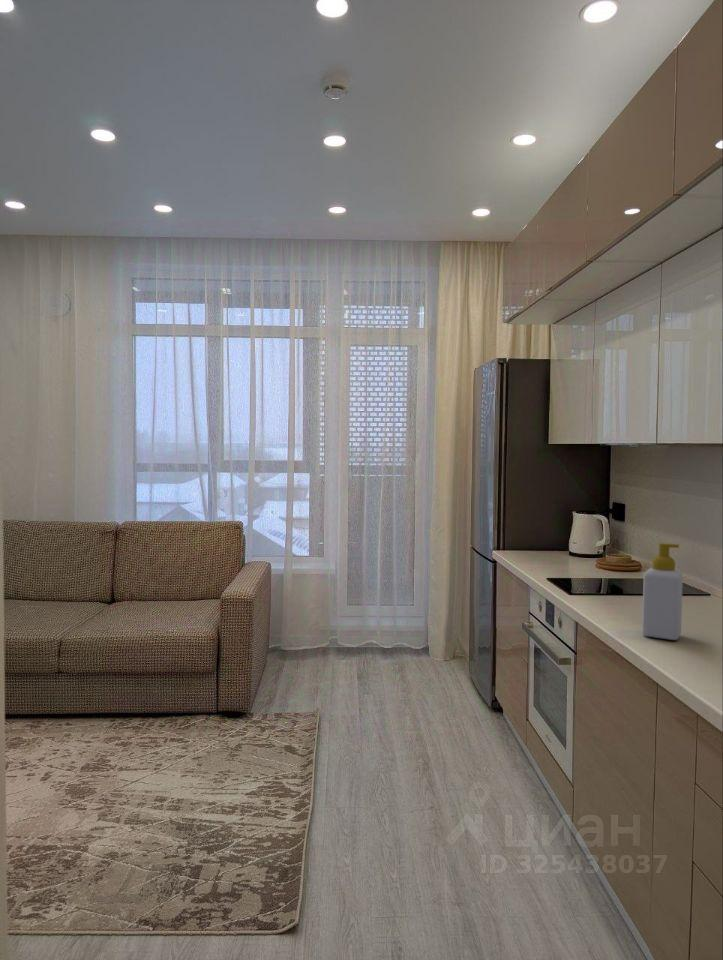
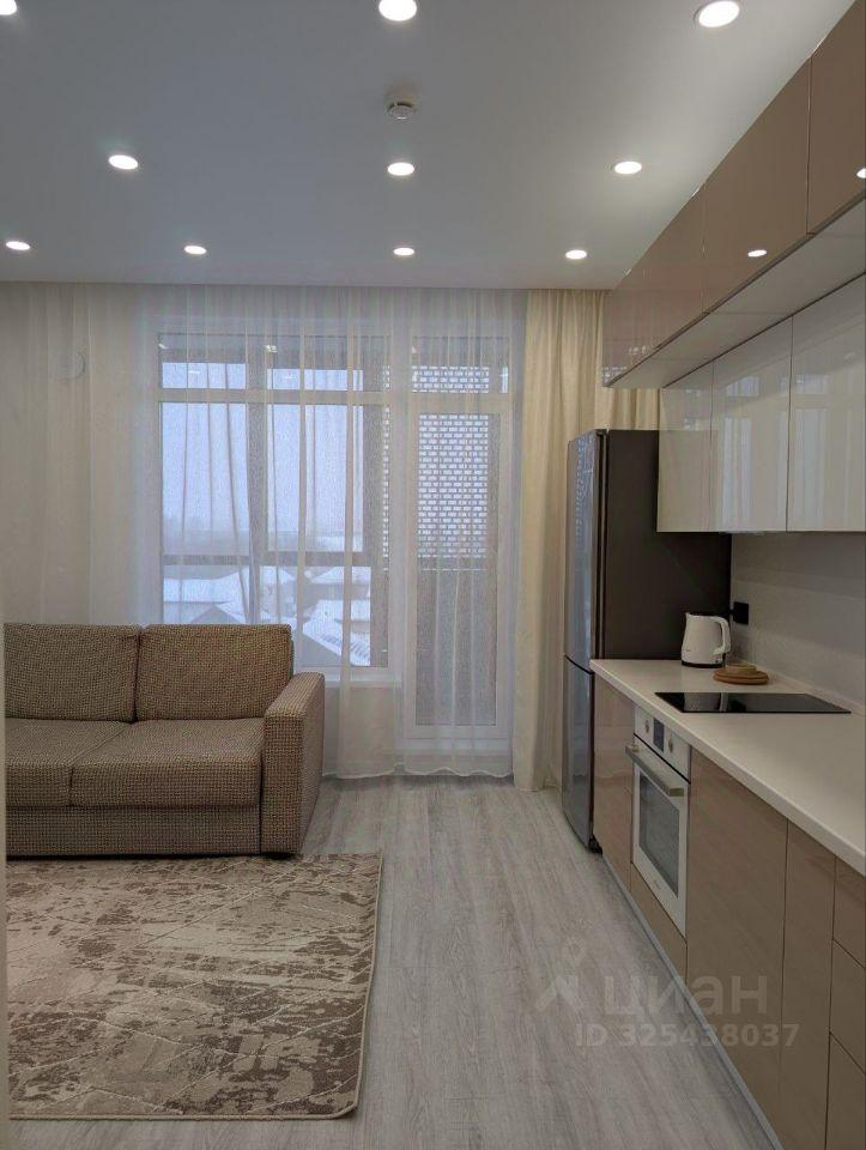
- soap bottle (662, 589)
